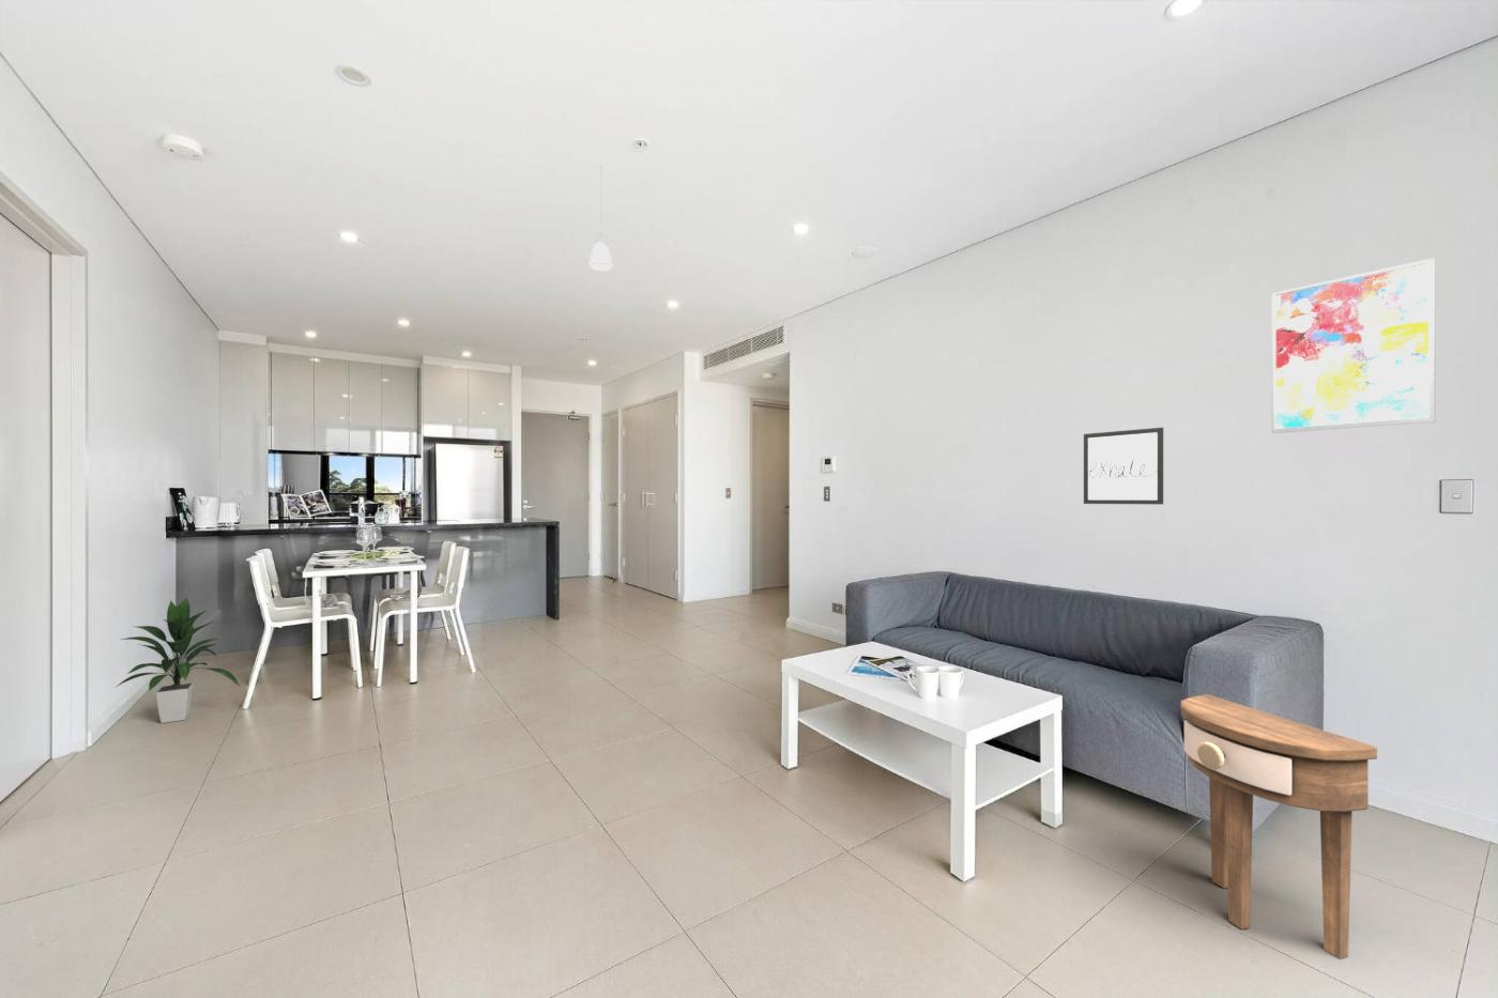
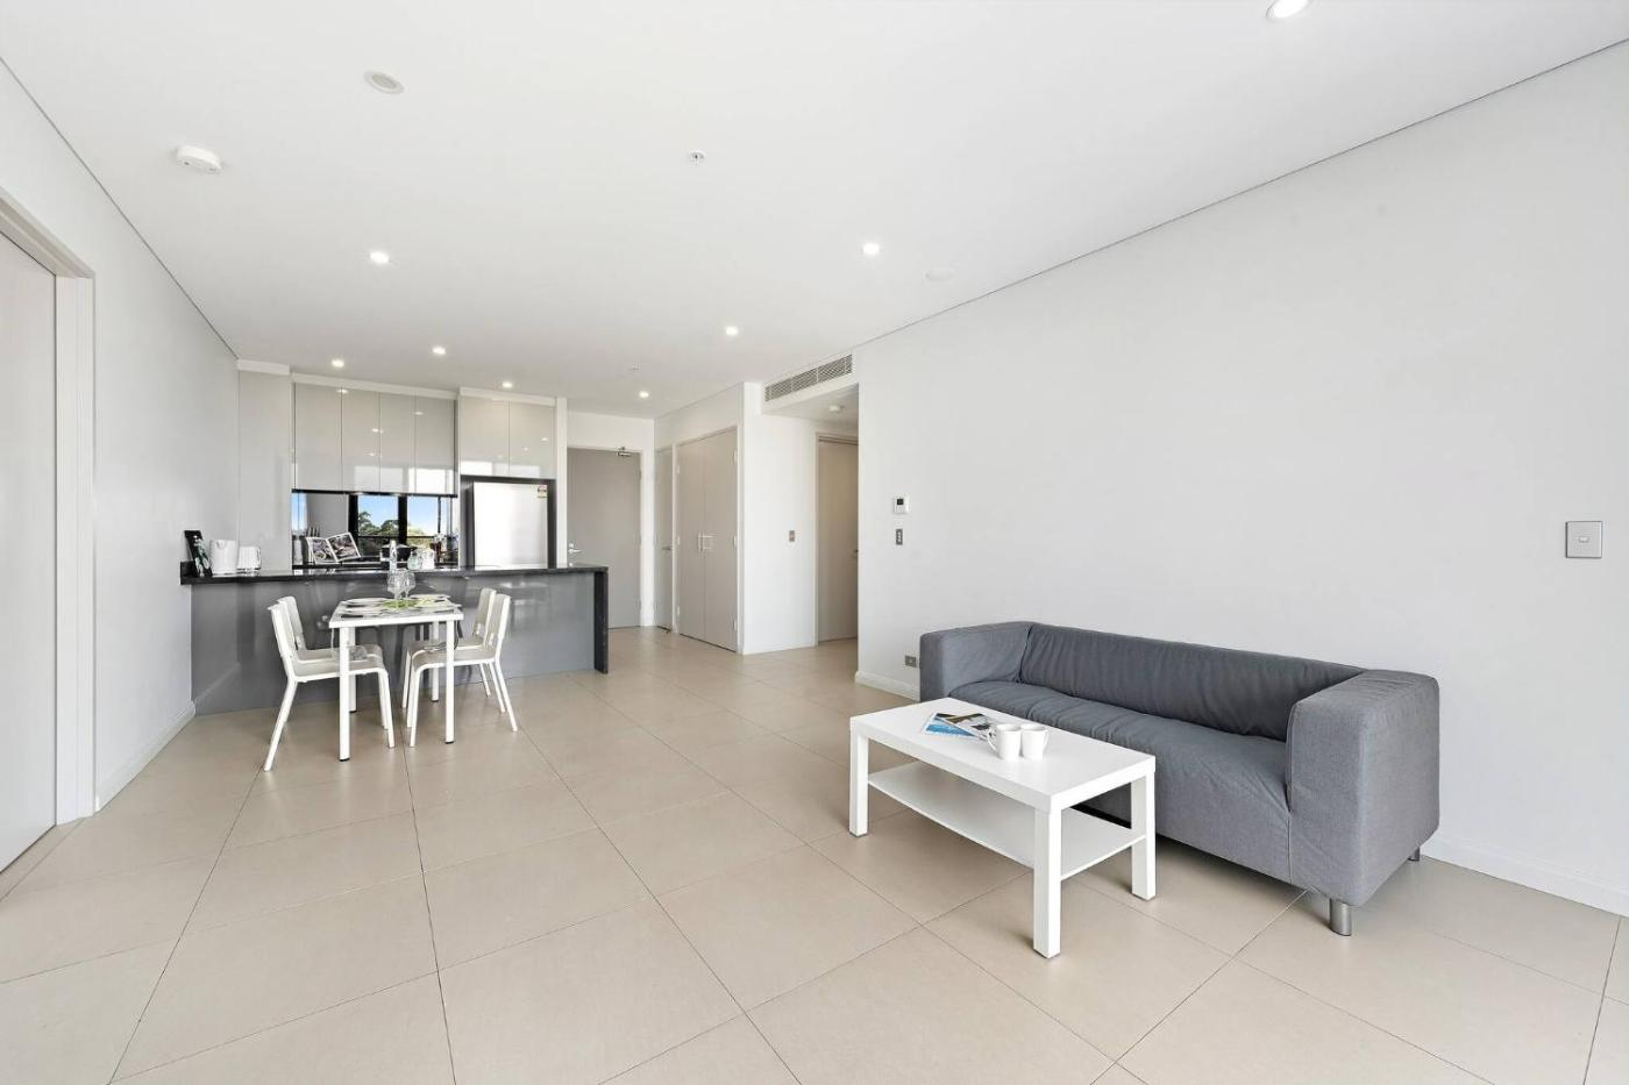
- indoor plant (178, 659)
- wall art (1348, 352)
- side table (1252, 819)
- wall art (1122, 468)
- pendant lamp (600, 217)
